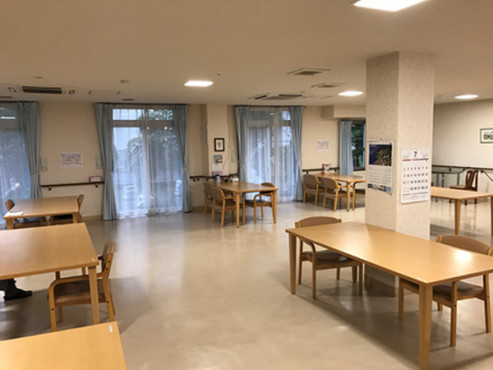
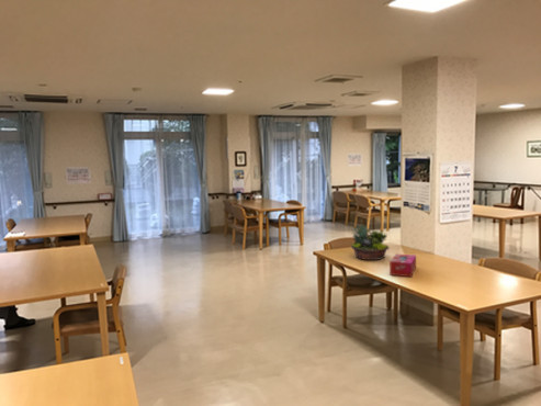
+ tissue box (403, 264)
+ succulent planter (370, 240)
